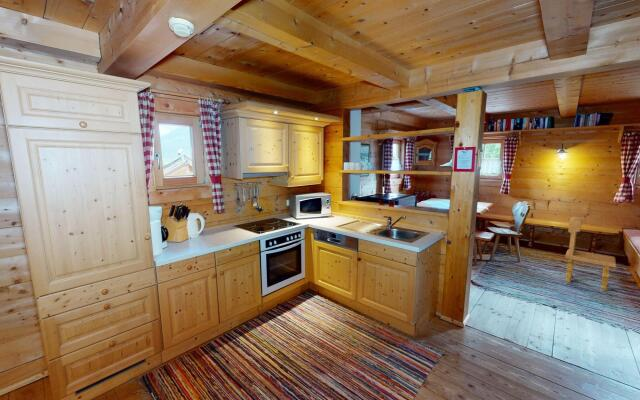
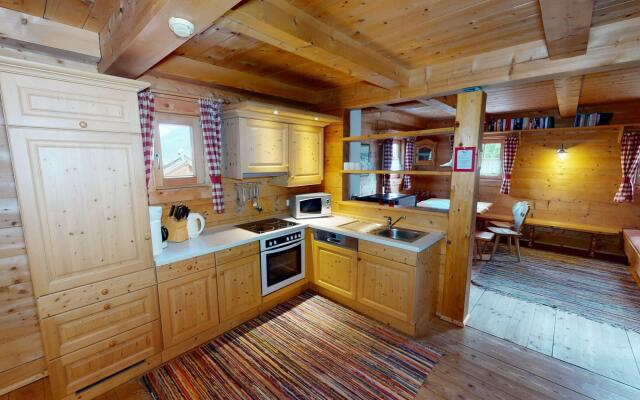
- chair (590, 253)
